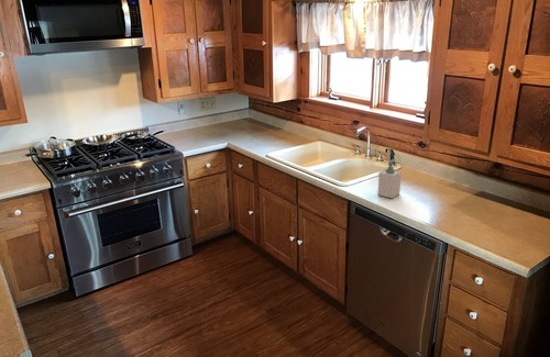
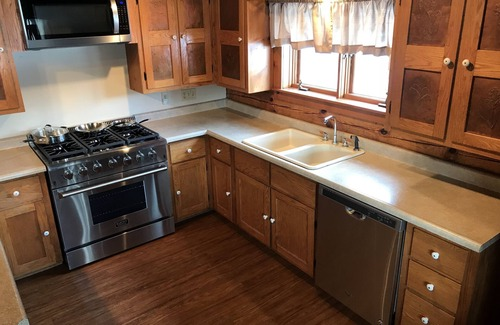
- soap bottle (389, 177)
